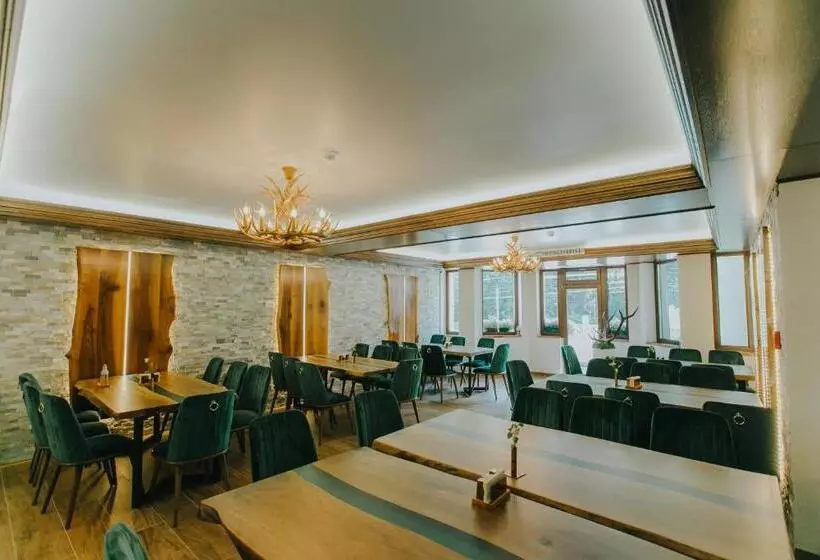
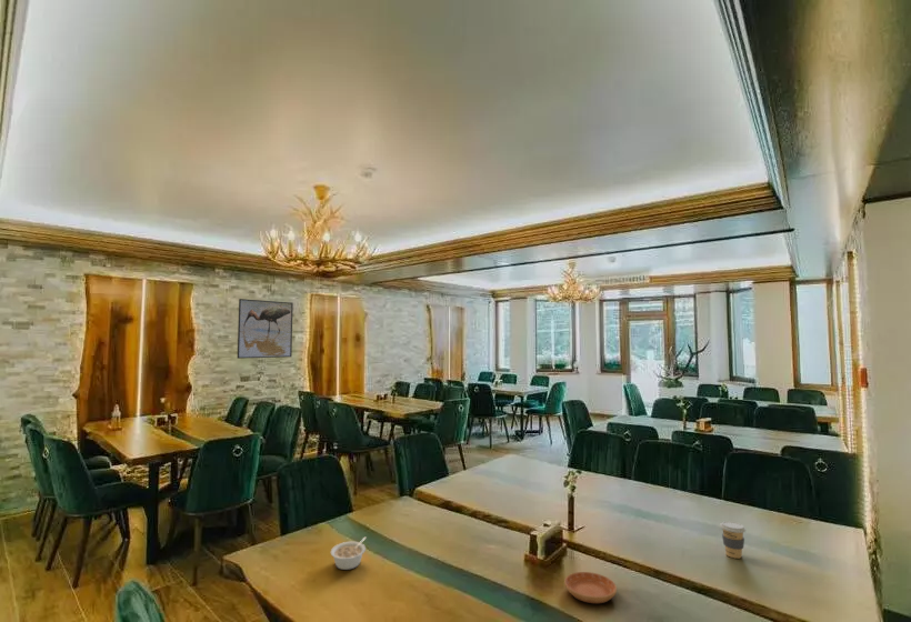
+ saucer (590, 588)
+ coffee cup (733, 540)
+ legume (348, 554)
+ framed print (266, 329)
